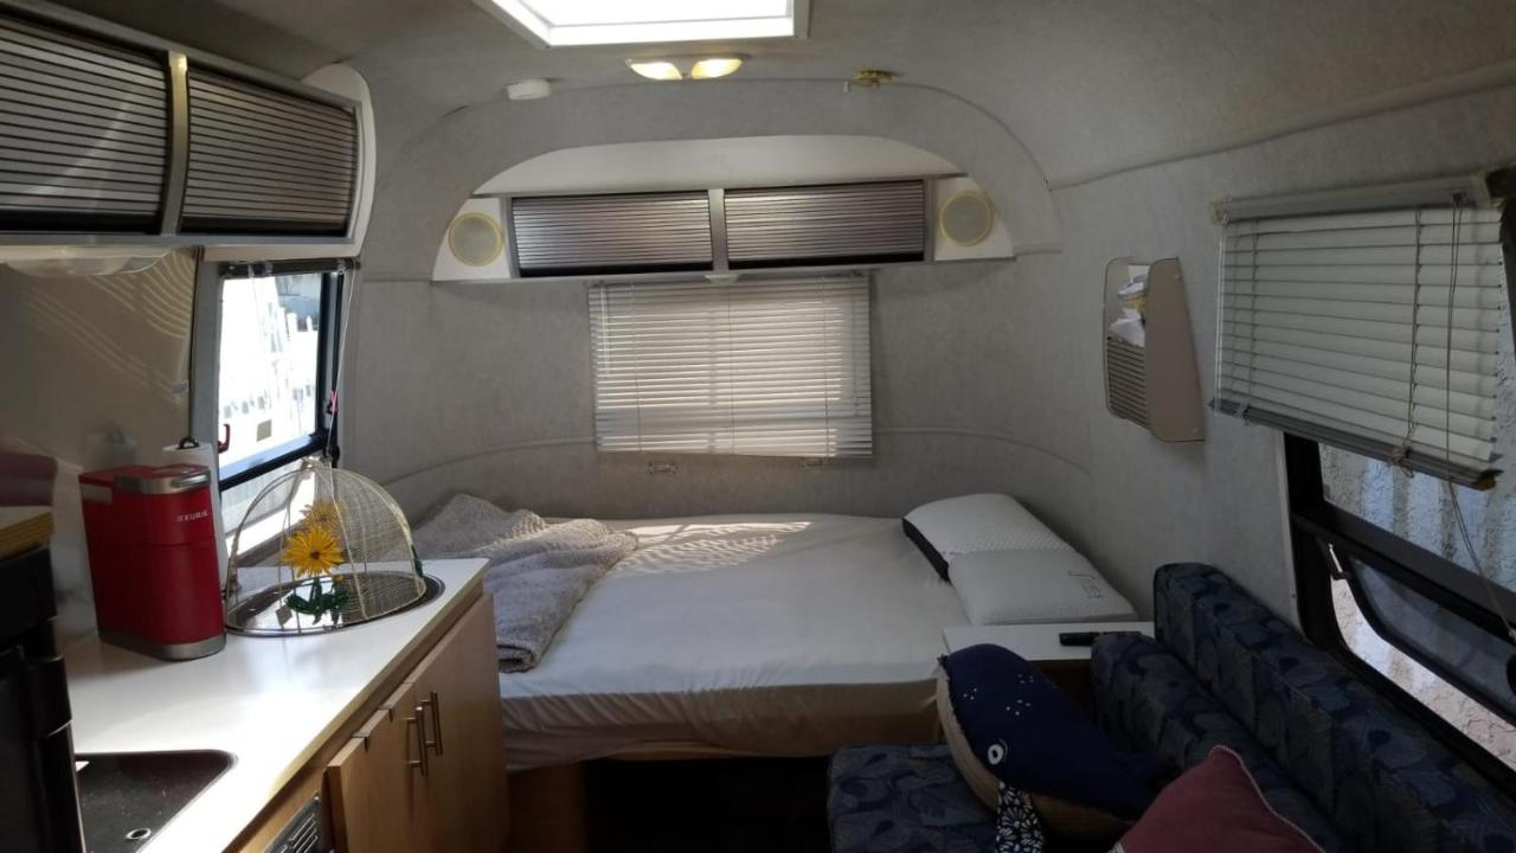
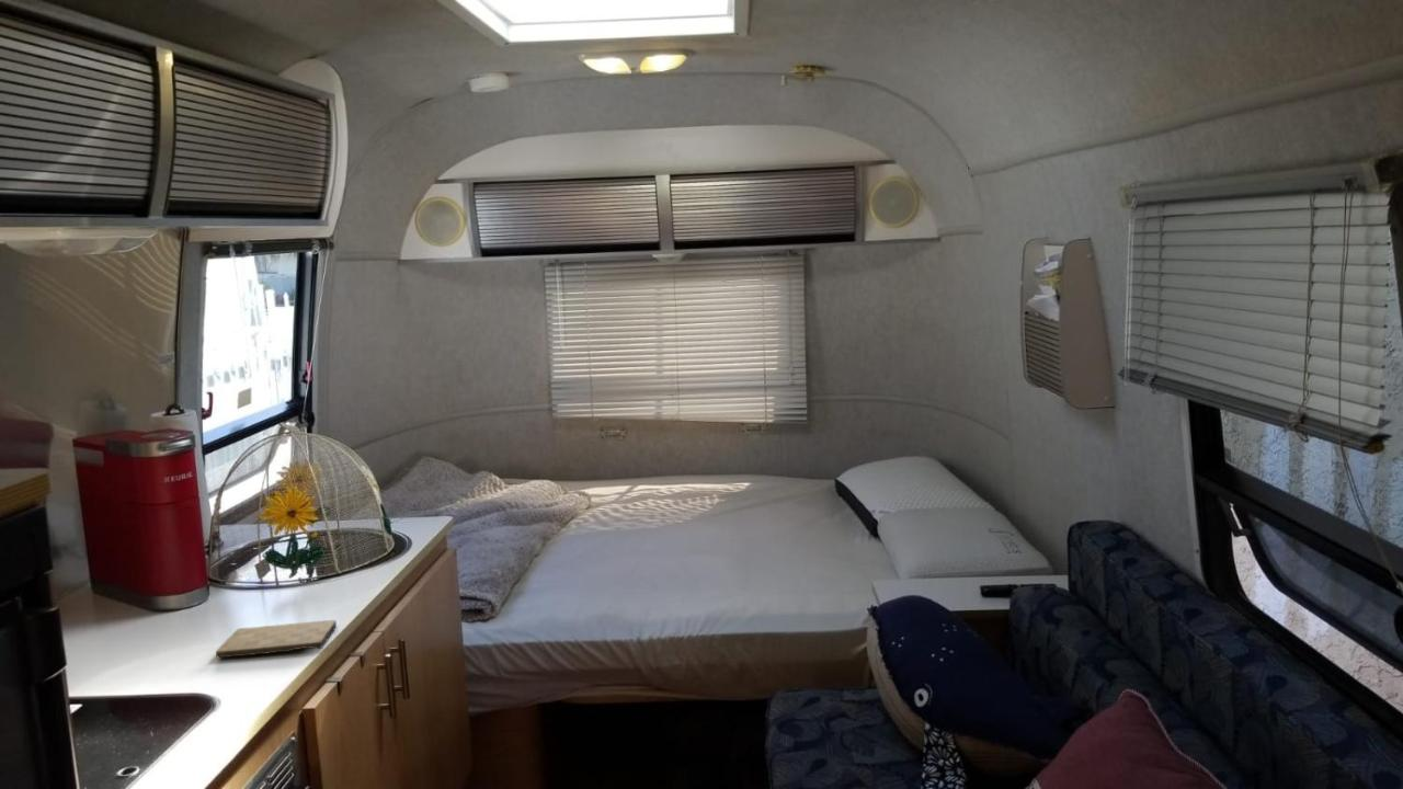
+ cutting board (278, 638)
